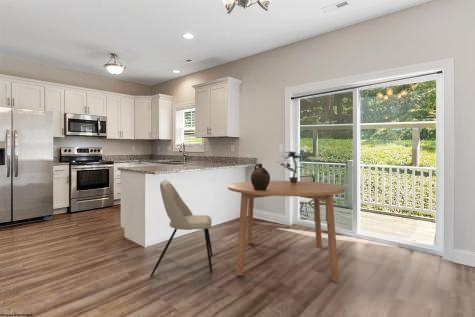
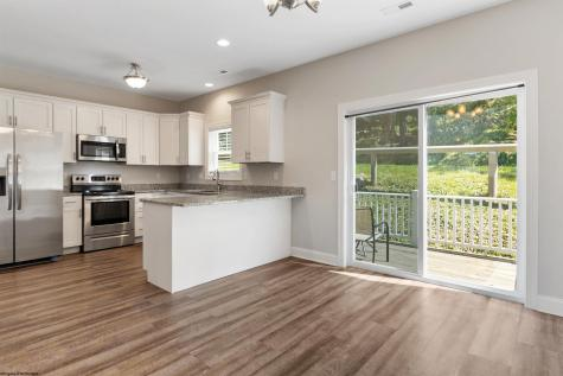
- potted plant (291, 168)
- ceramic jug (260, 176)
- dining chair (184, 222)
- dining table (284, 195)
